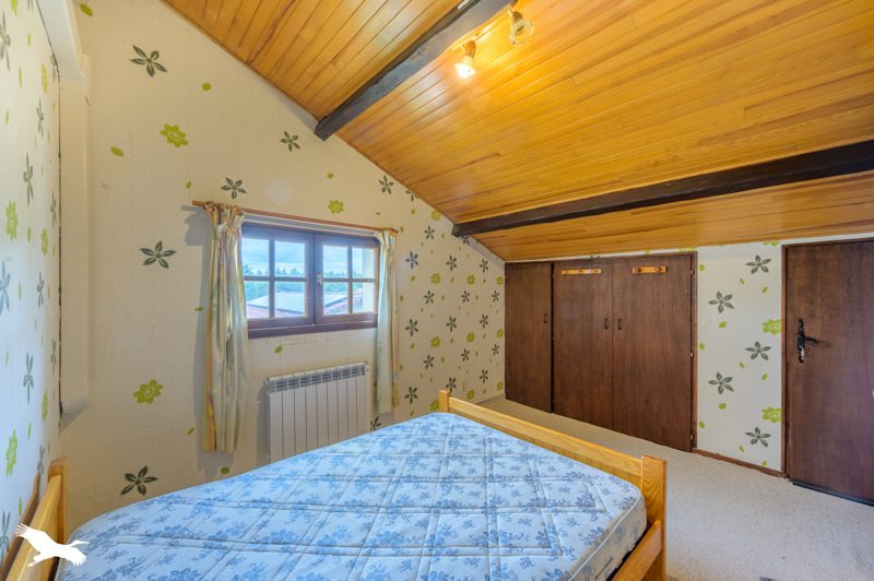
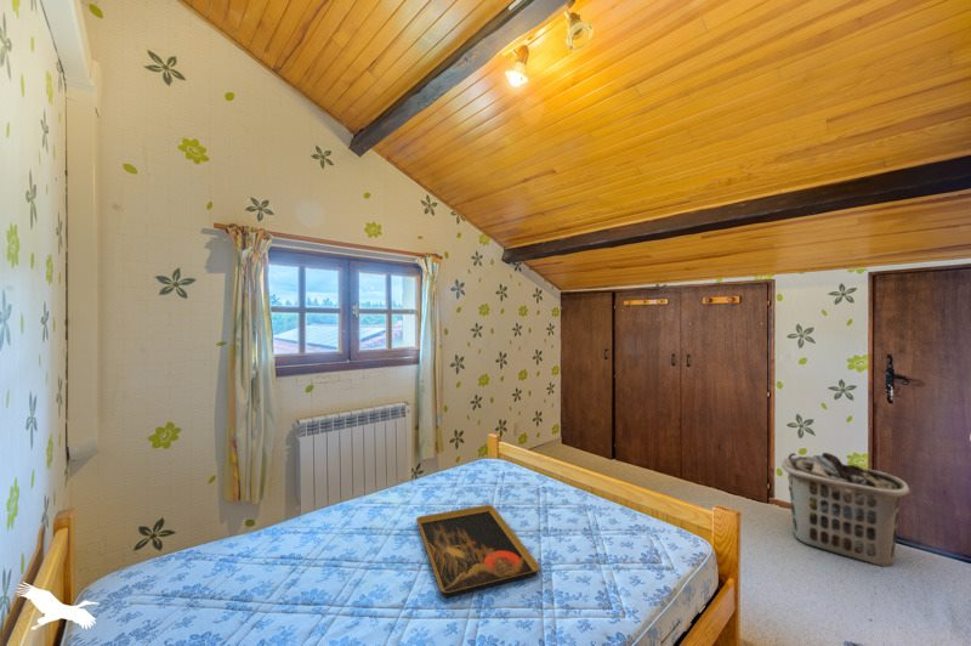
+ clothes hamper (840, 501)
+ decorative tray (471, 543)
